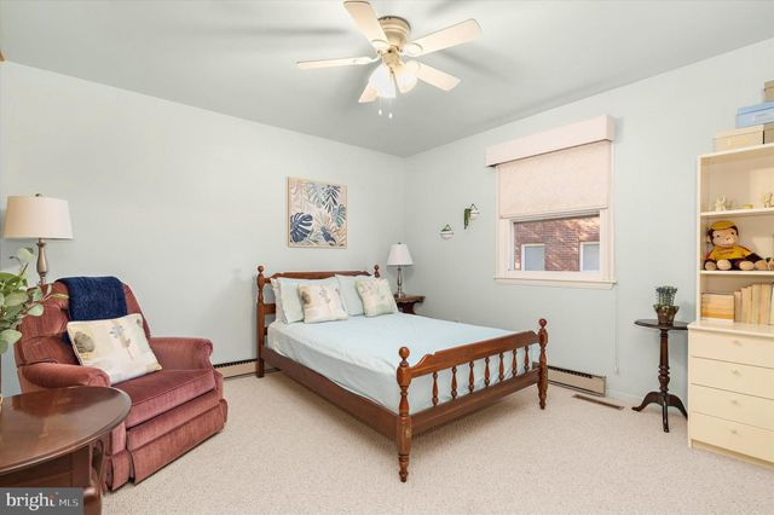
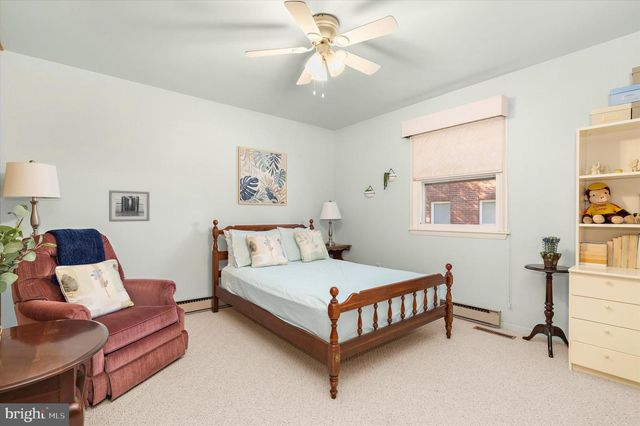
+ wall art (130, 206)
